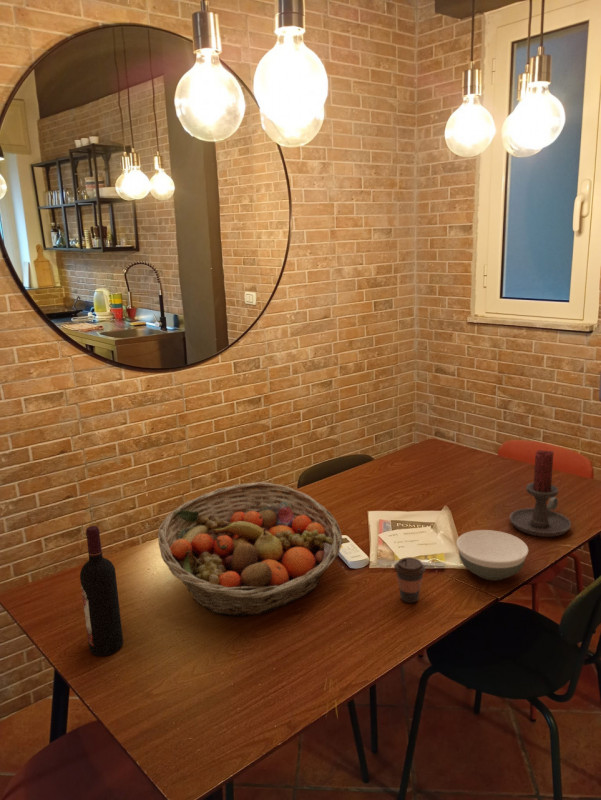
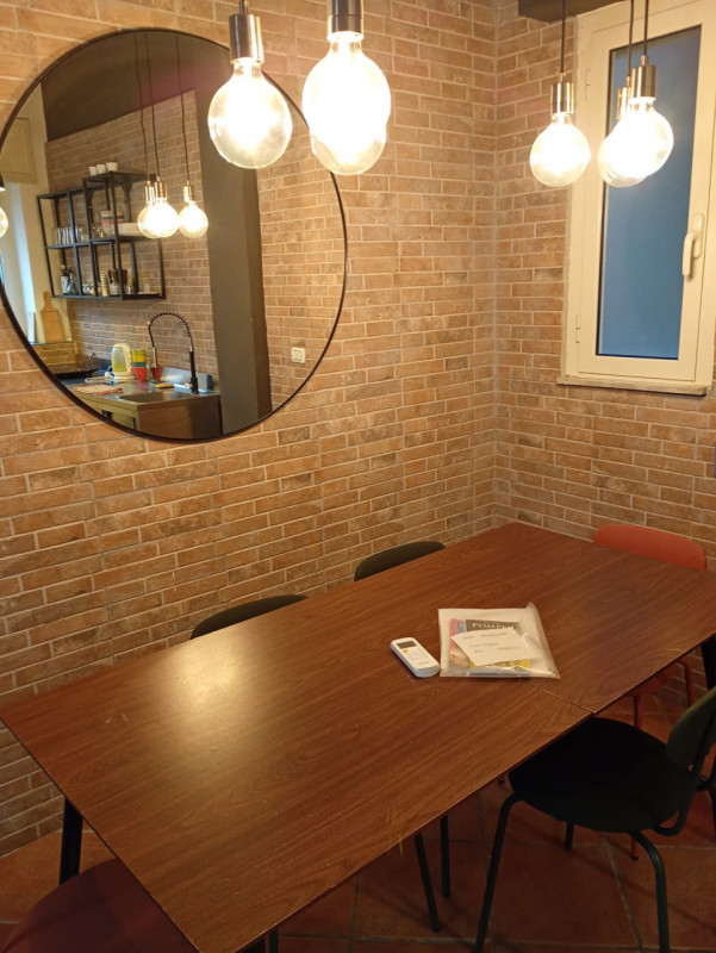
- candle holder (545, 486)
- bowl (491, 558)
- wine bottle (99, 588)
- fruit basket (252, 546)
- coffee cup (409, 580)
